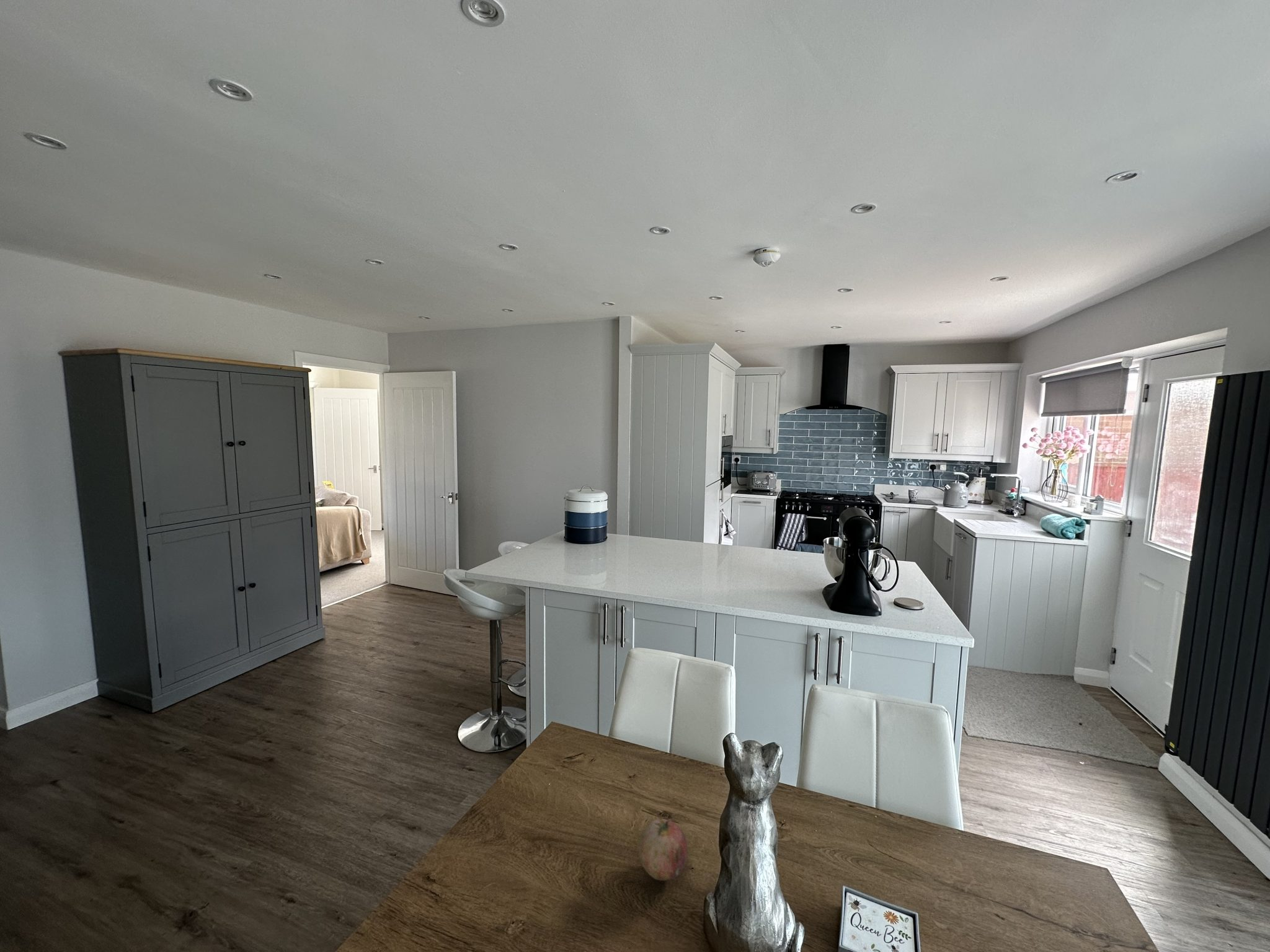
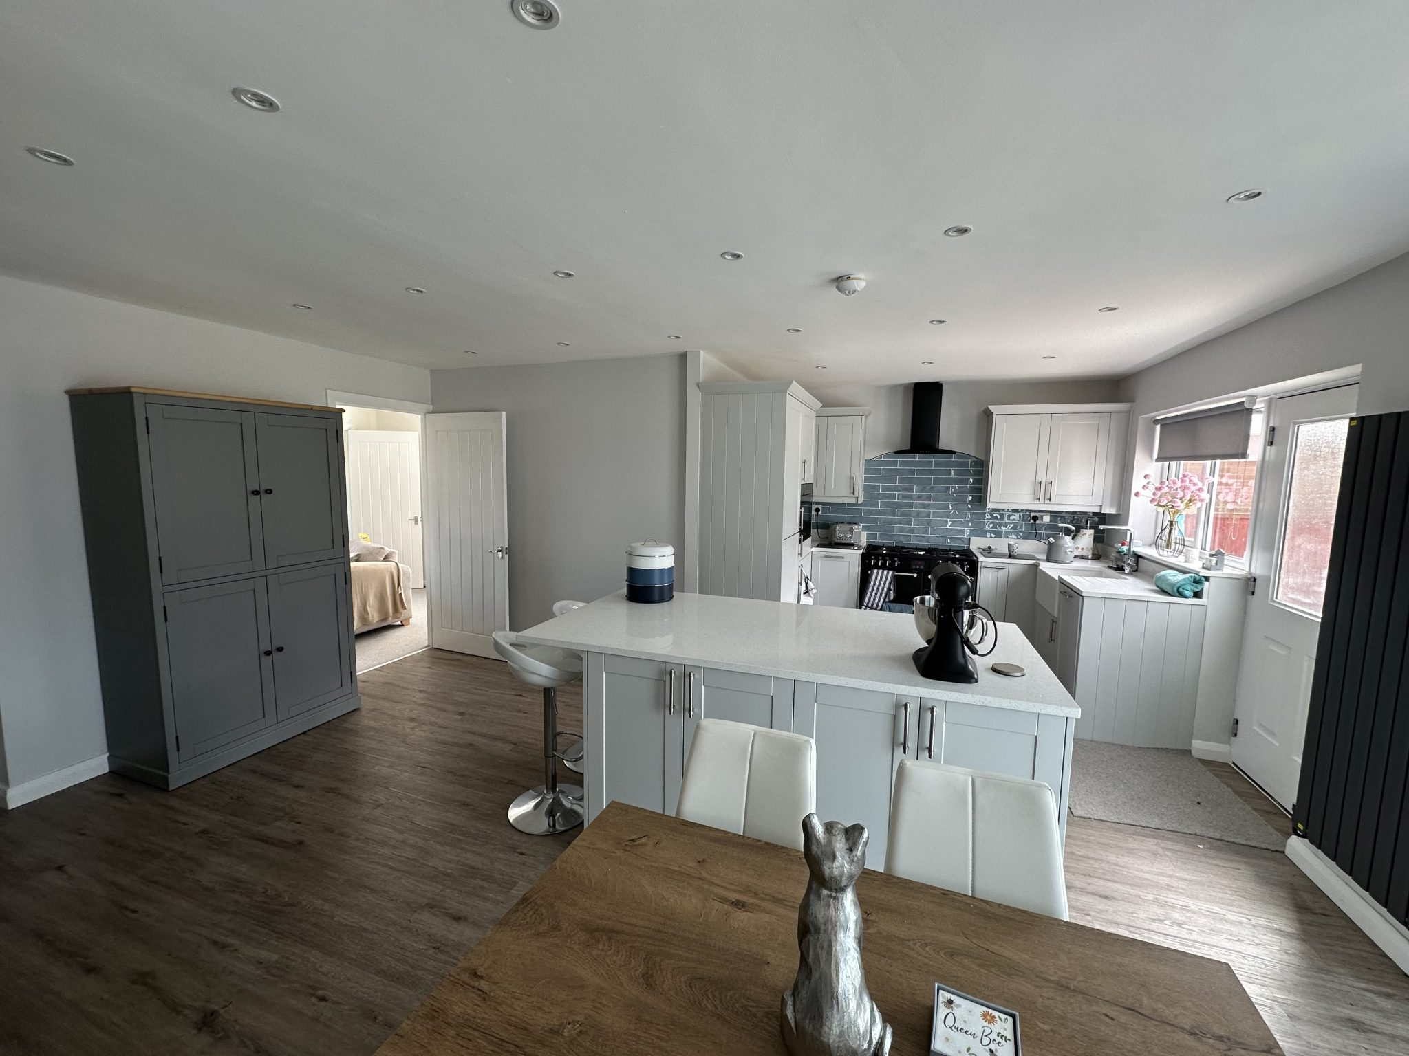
- fruit (663, 847)
